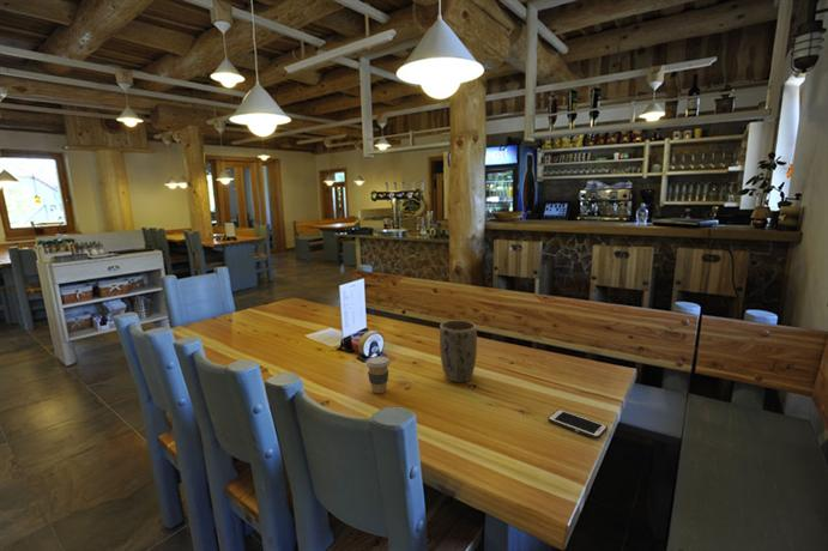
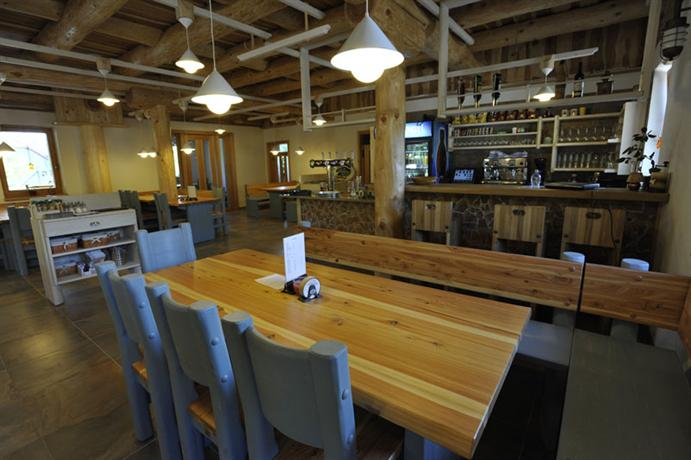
- cell phone (576, 423)
- plant pot (458, 351)
- coffee cup (377, 375)
